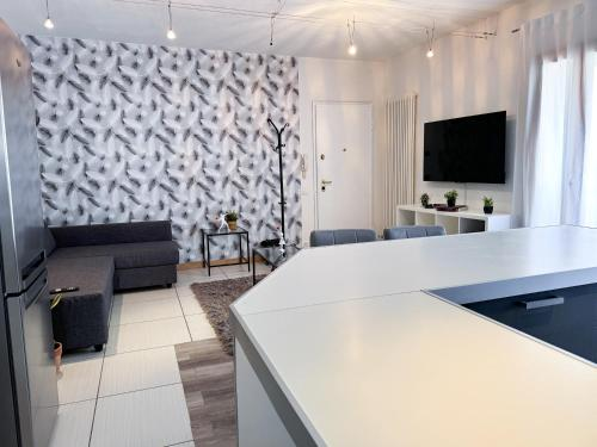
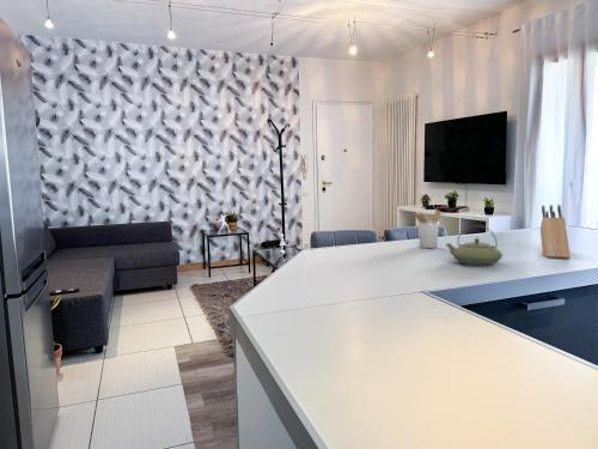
+ utensil holder (425, 229)
+ teapot (472, 243)
+ knife block (554, 230)
